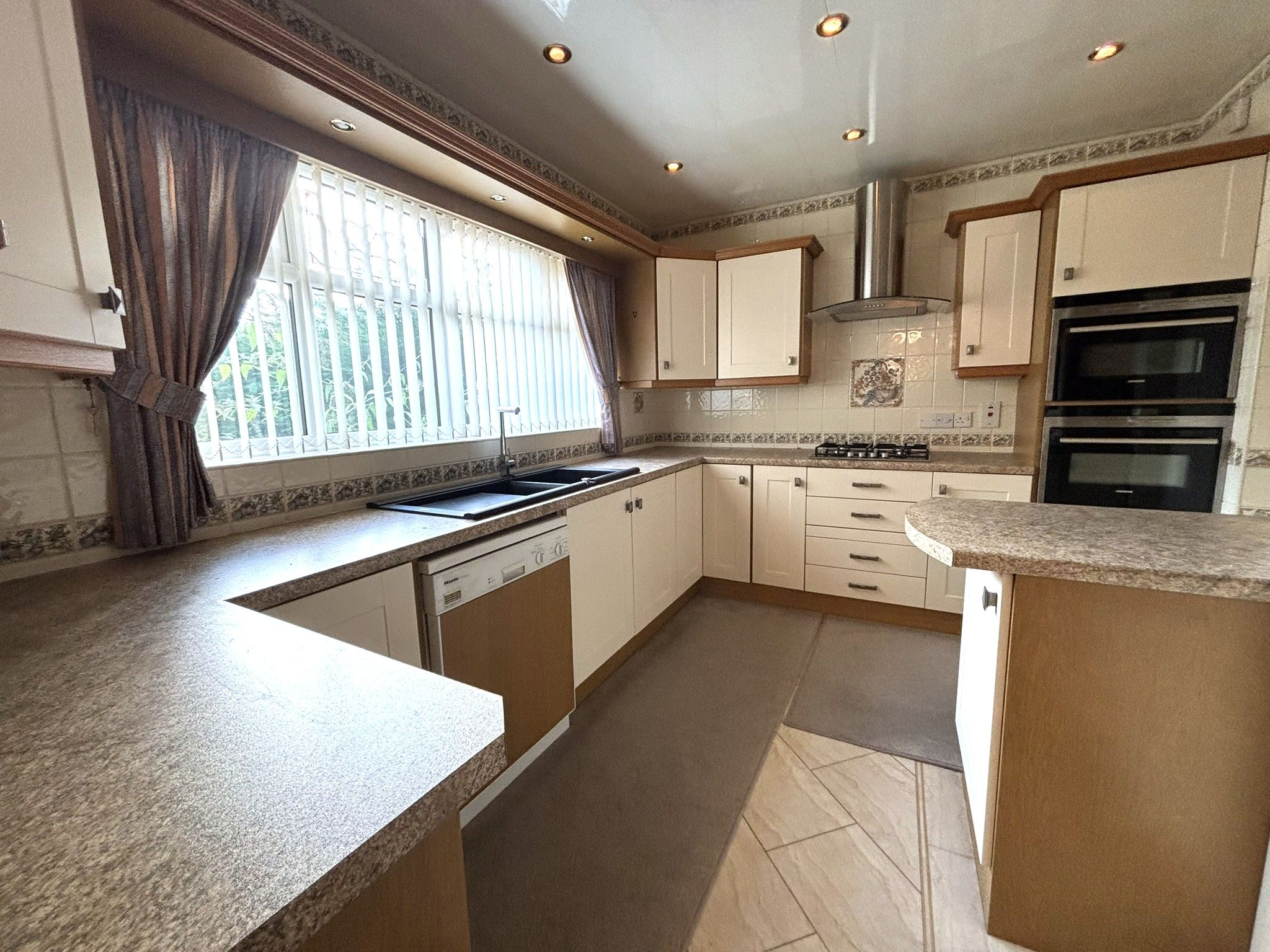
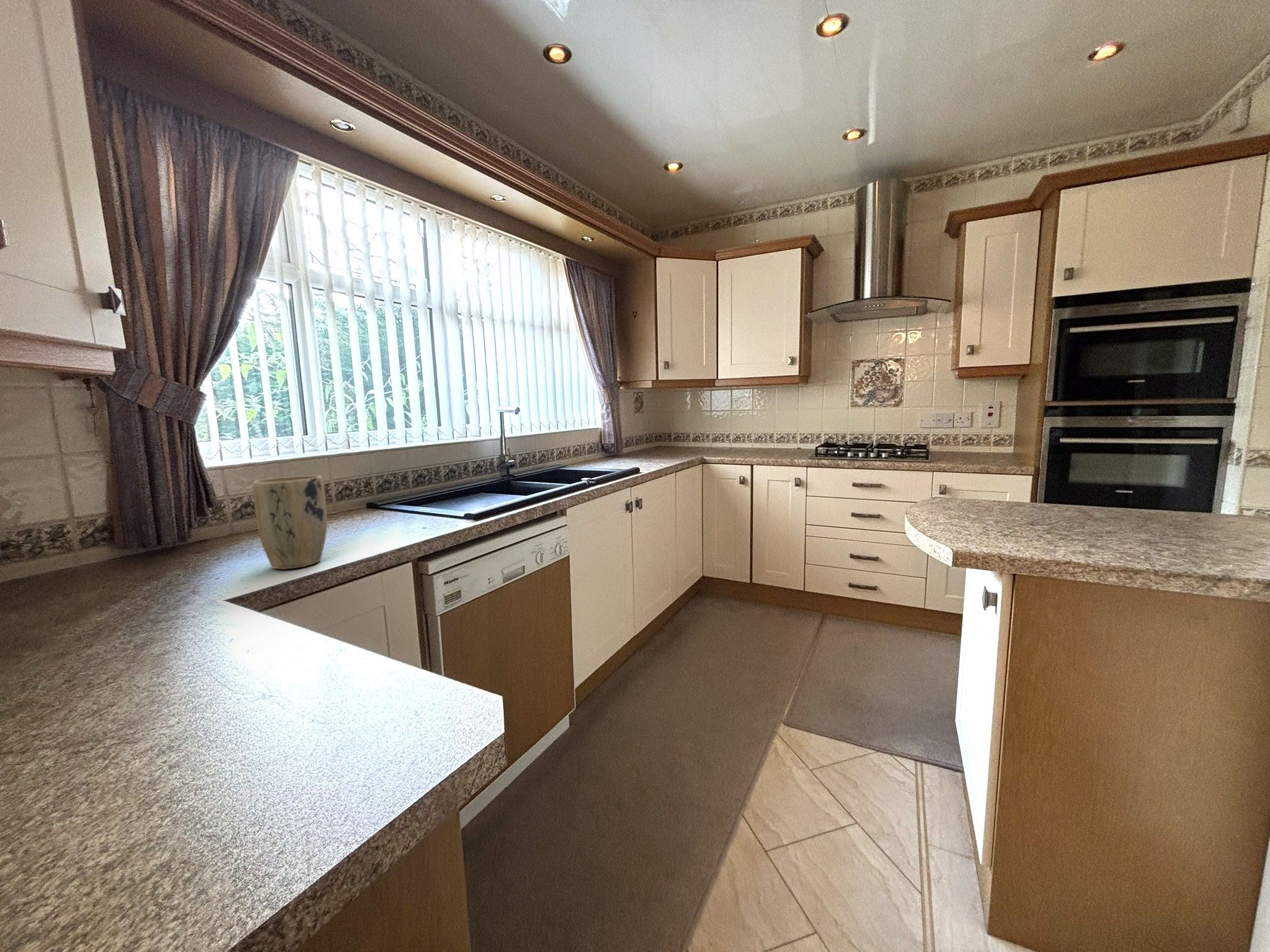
+ plant pot (293, 521)
